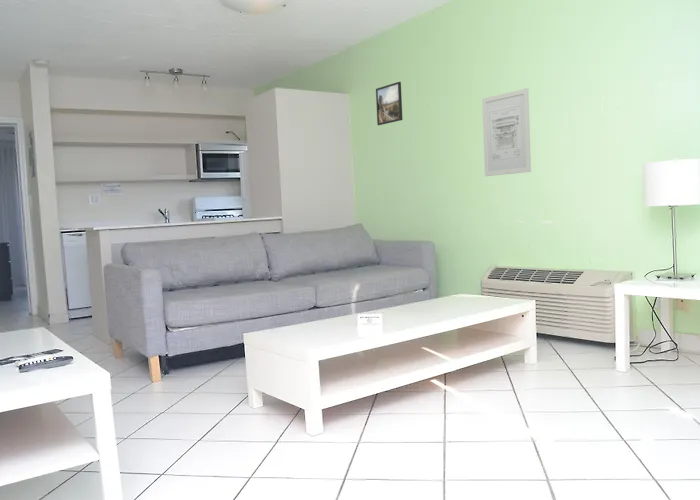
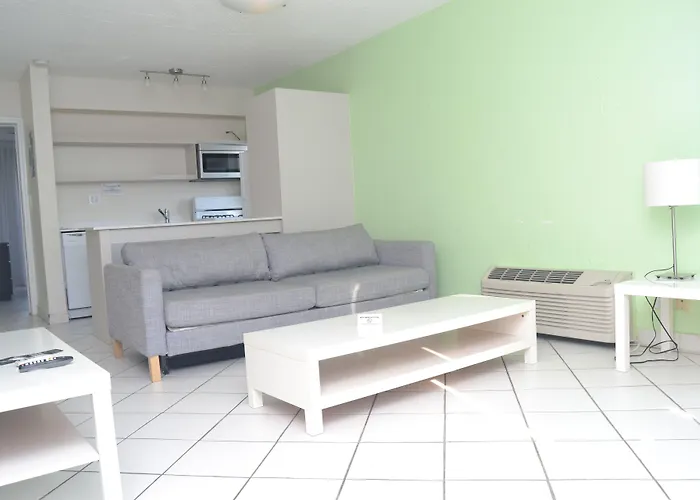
- wall art (505, 134)
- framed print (388, 104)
